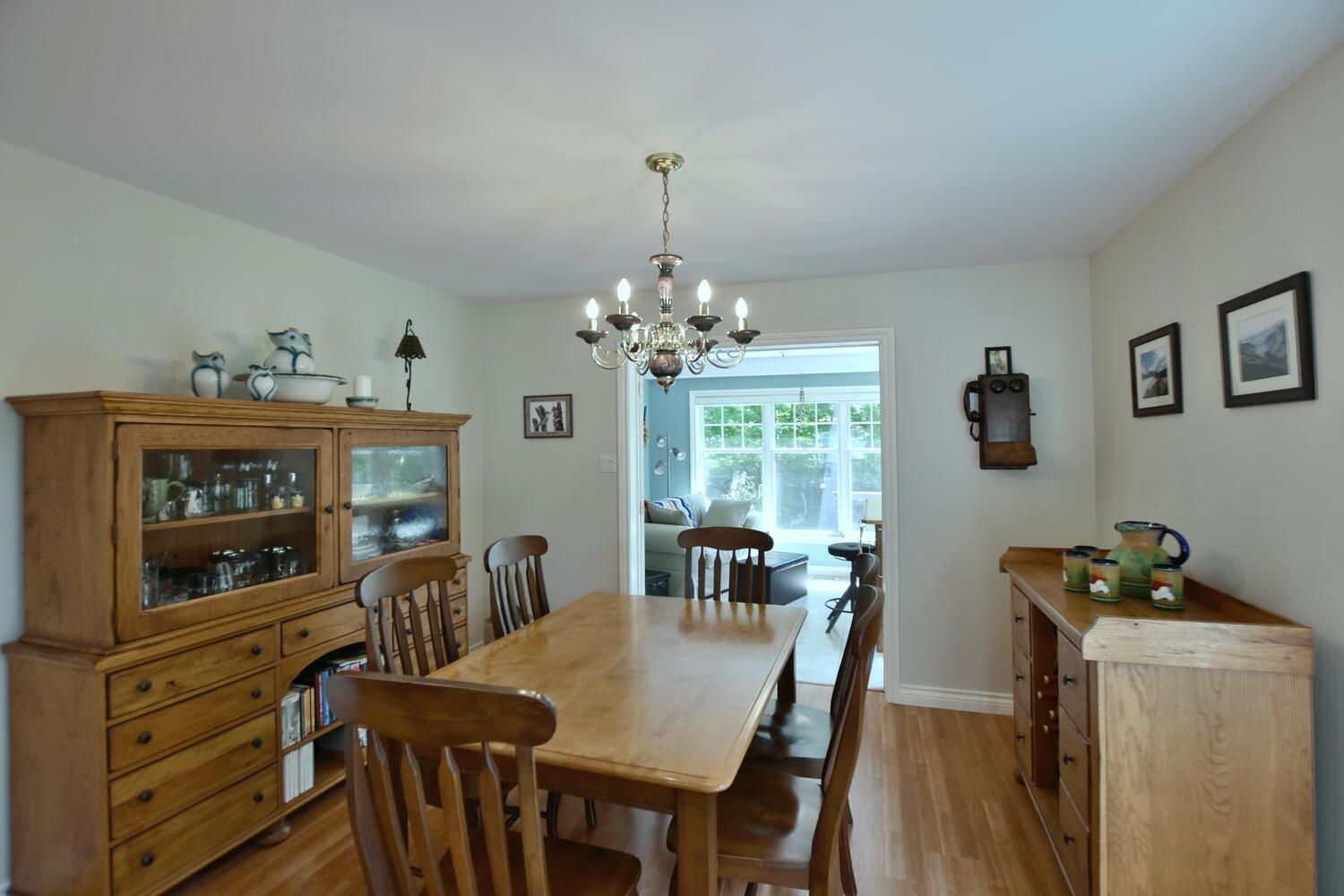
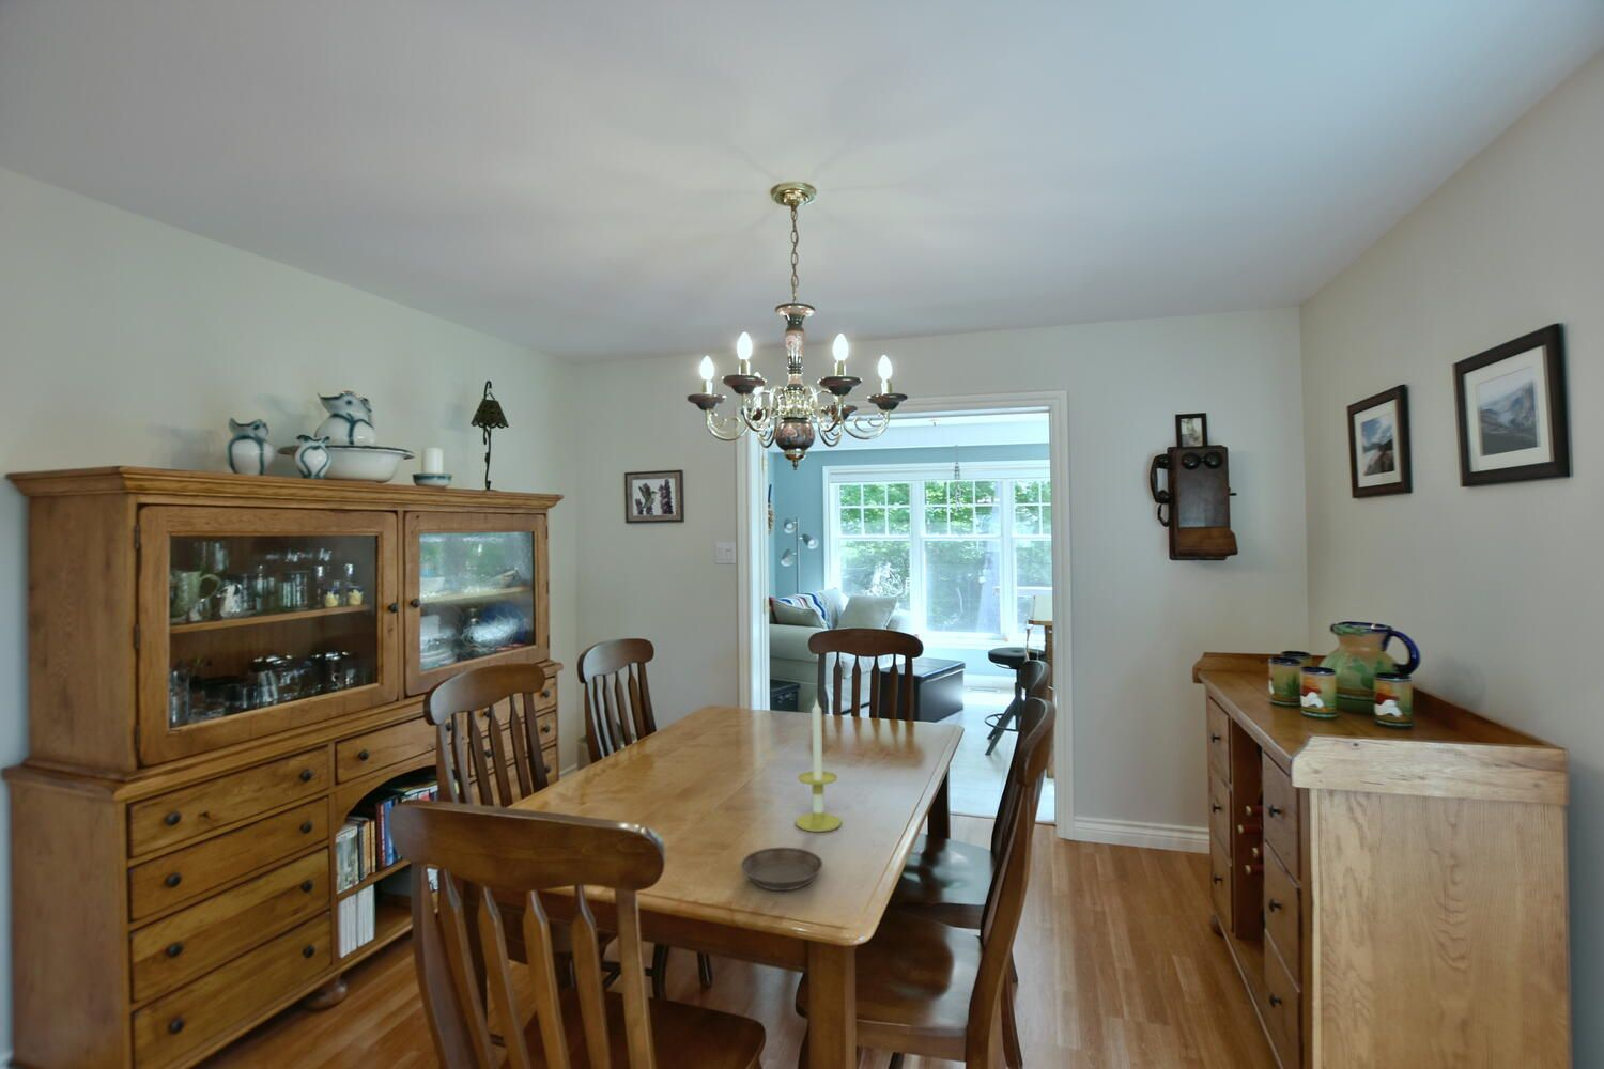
+ saucer (782, 870)
+ candle (818, 759)
